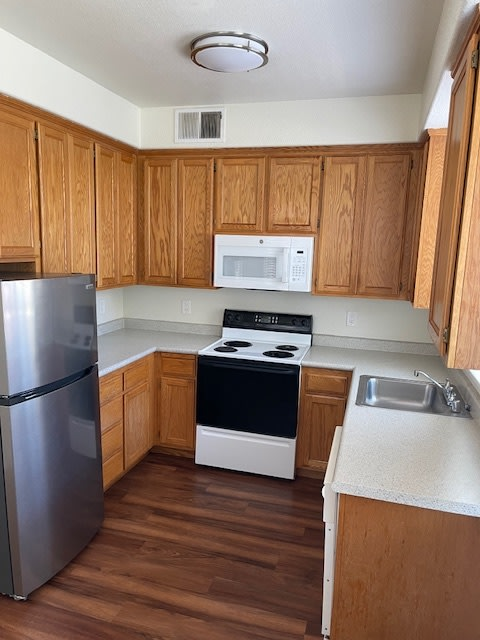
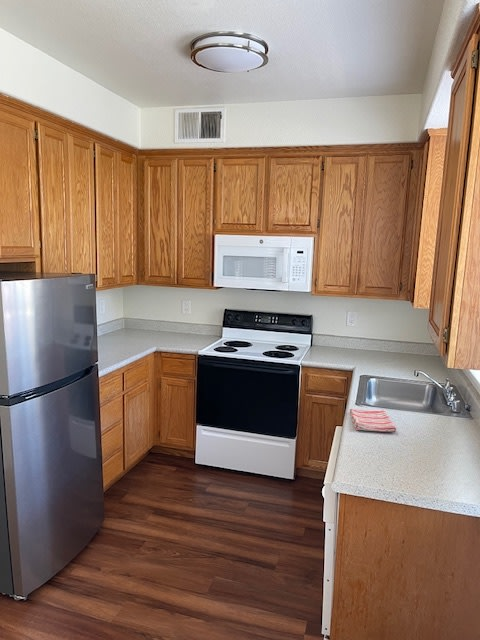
+ dish towel (371, 418)
